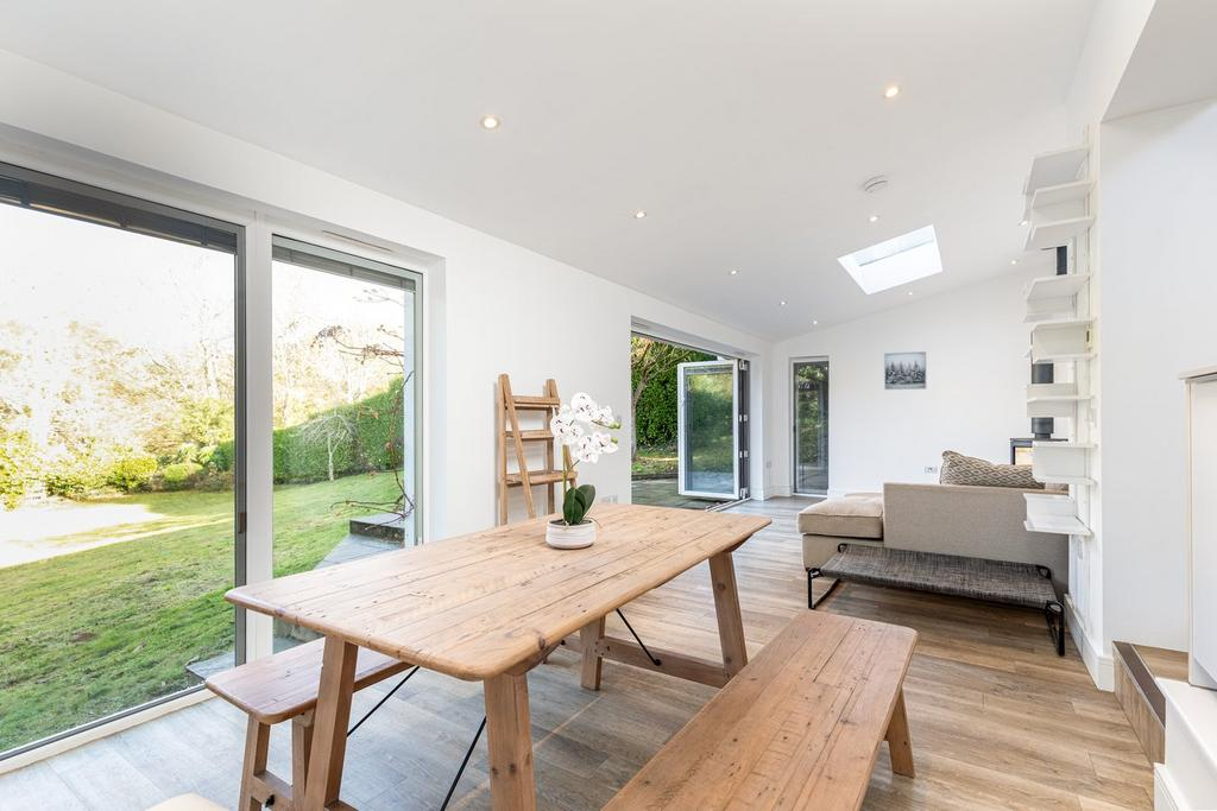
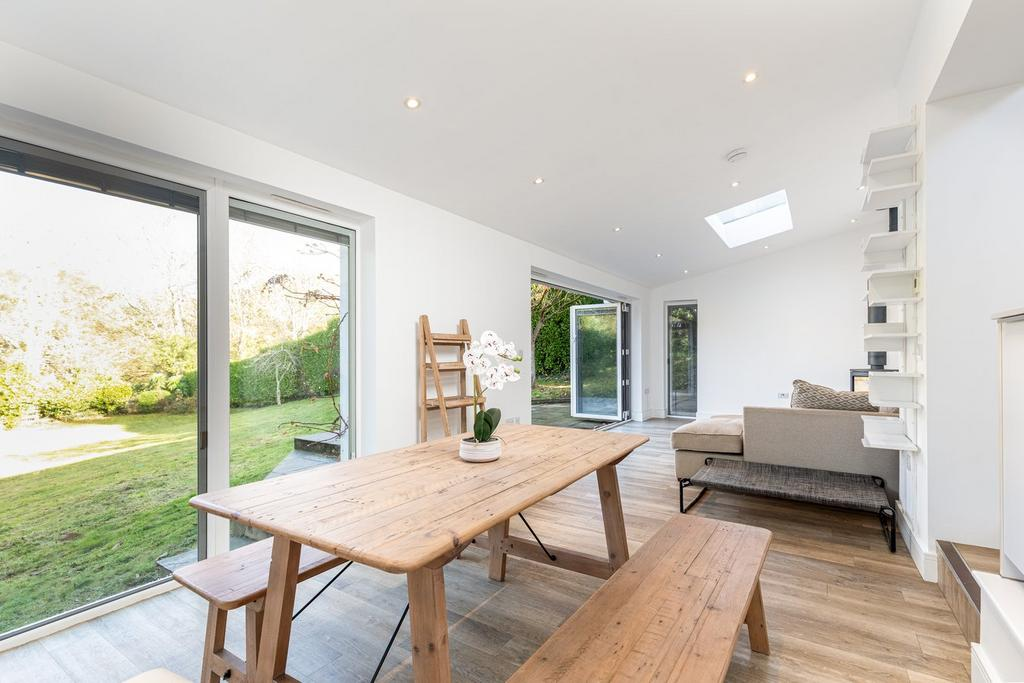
- wall art (904, 370)
